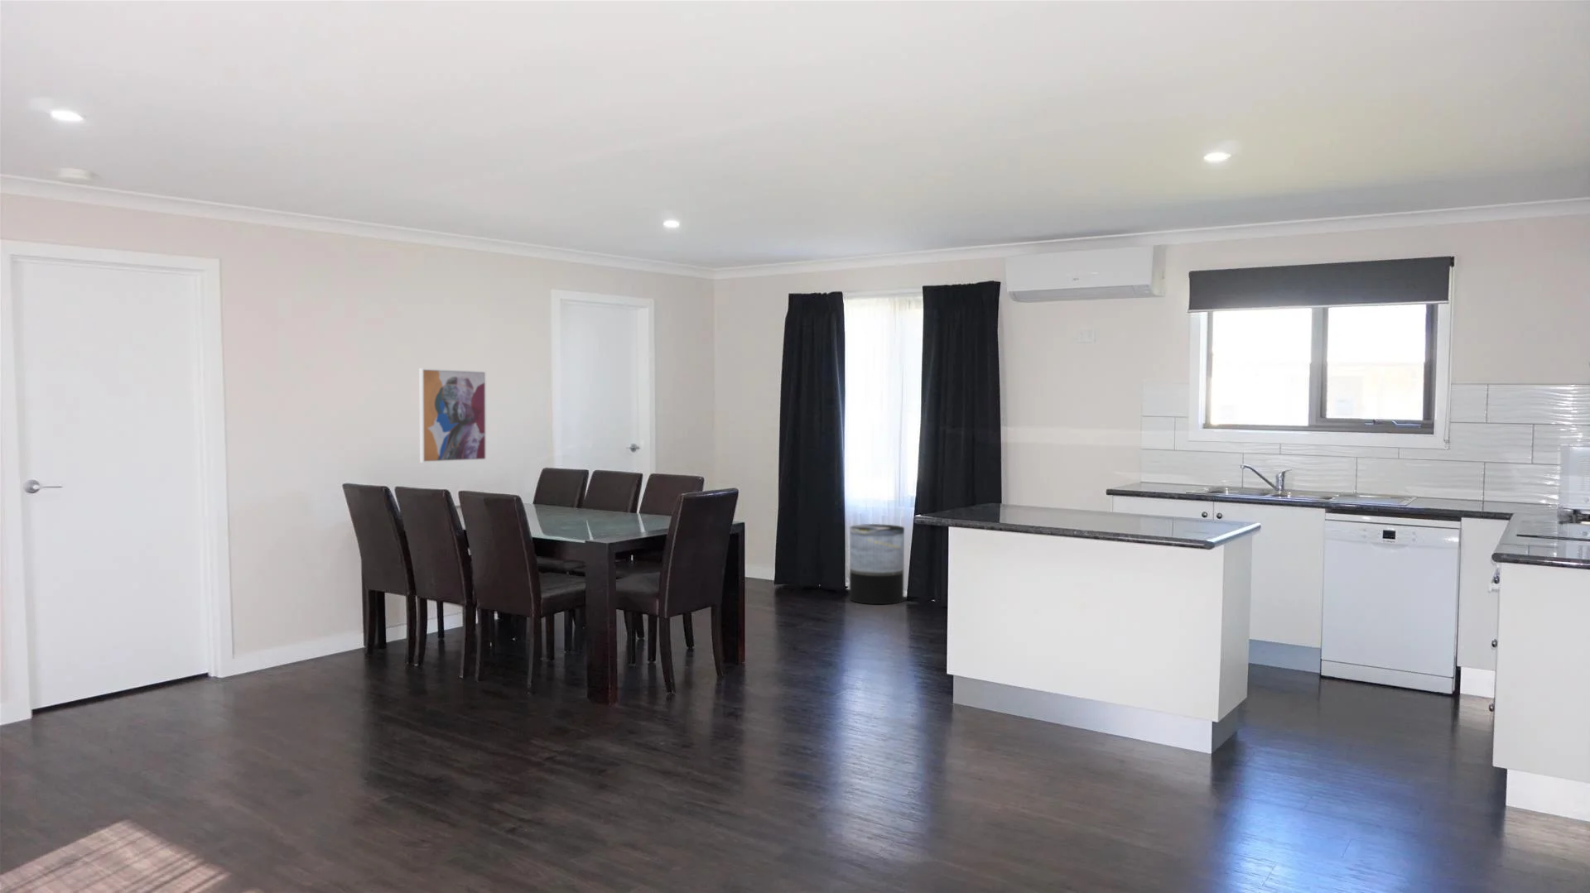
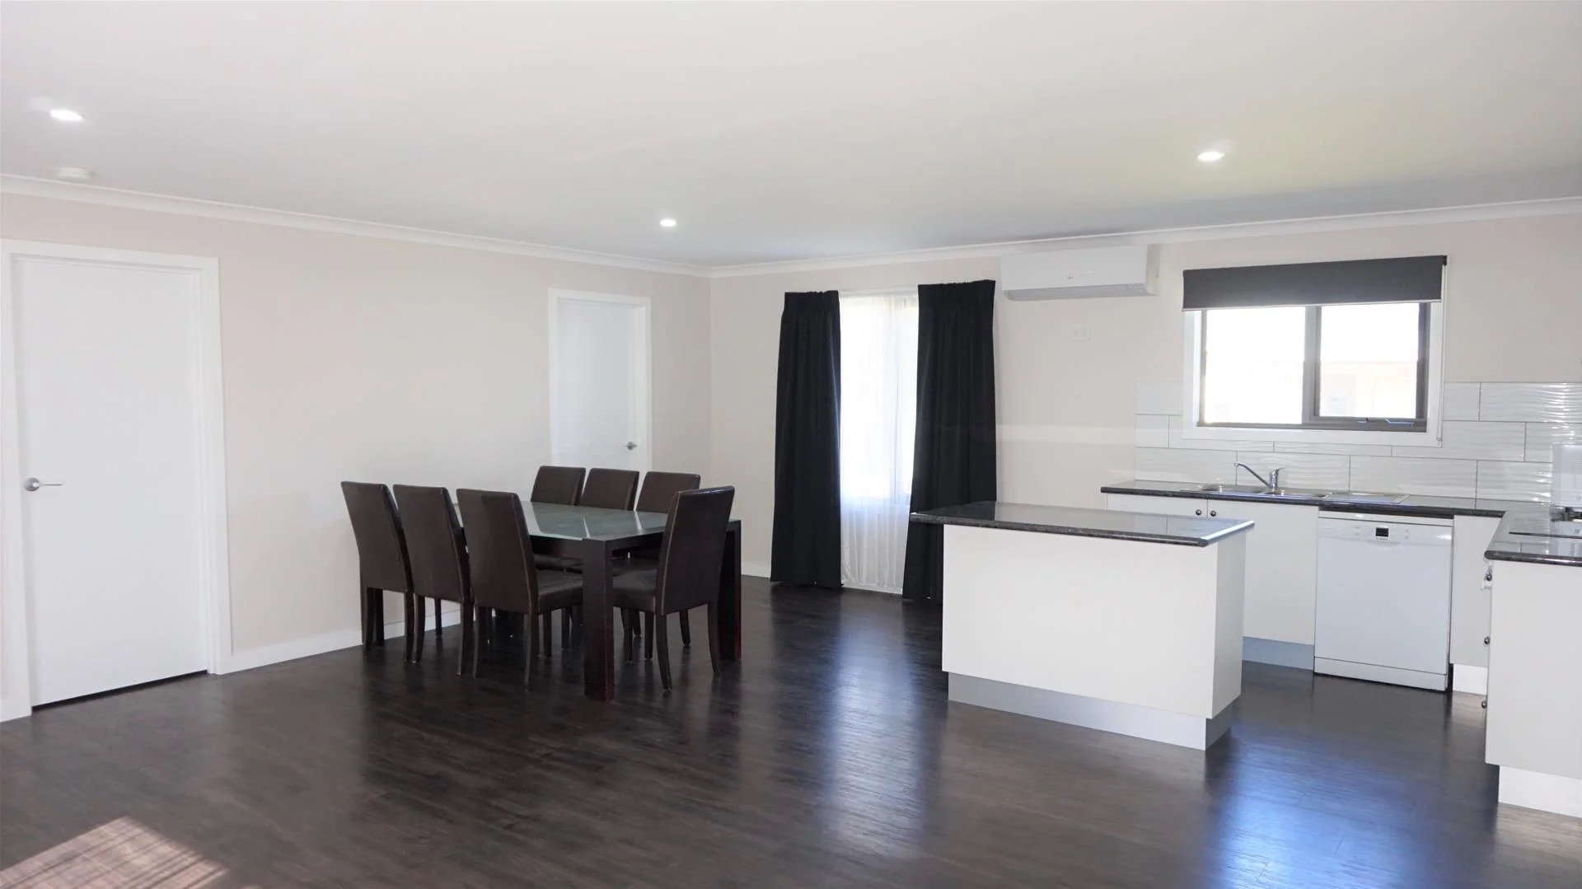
- wall art (454, 416)
- trash can (876, 563)
